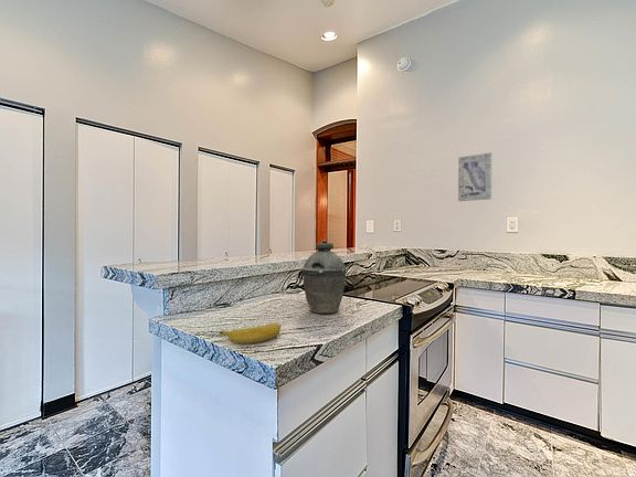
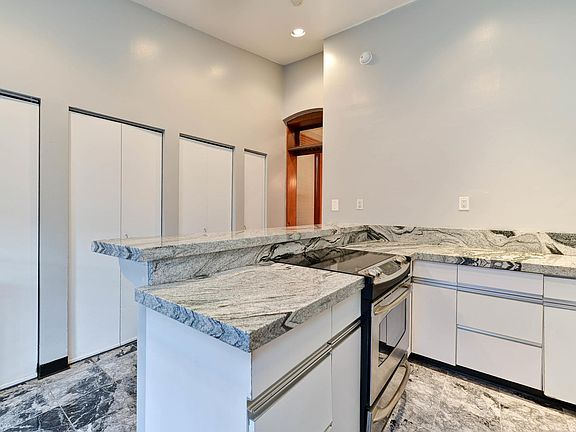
- kettle (324, 275)
- wall art (474, 177)
- banana (254, 331)
